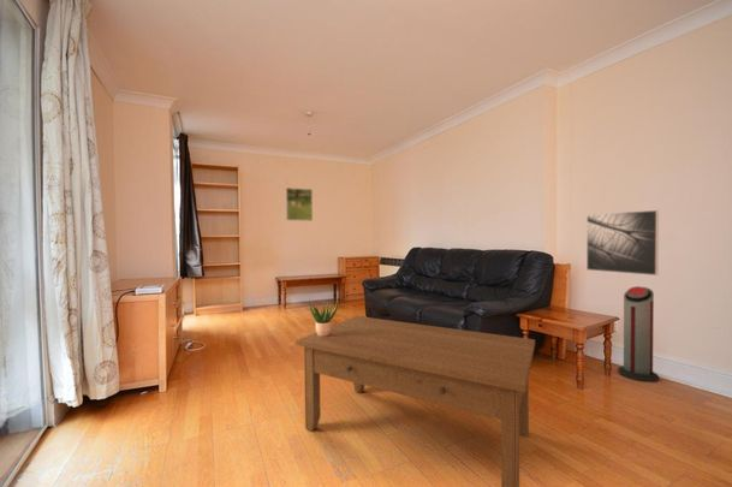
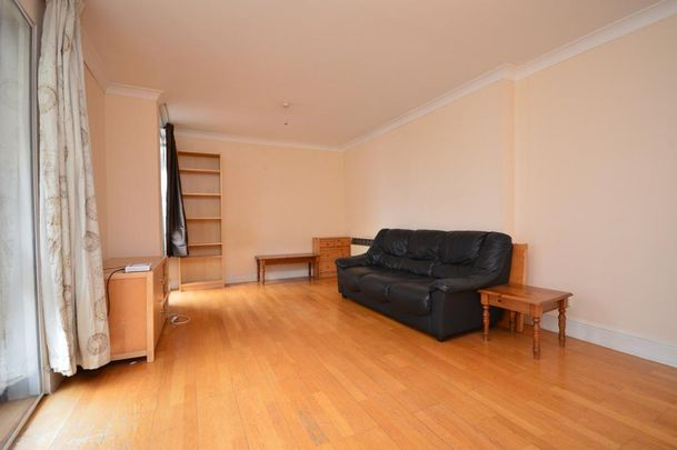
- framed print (299, 204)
- potted plant (323, 314)
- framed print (619, 242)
- air purifier (637, 331)
- coffee table (415, 385)
